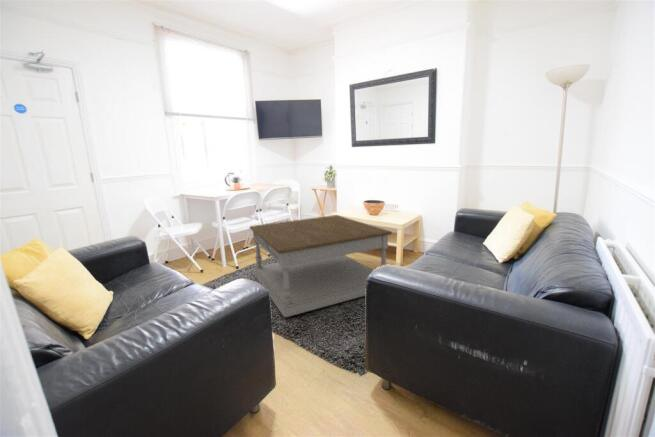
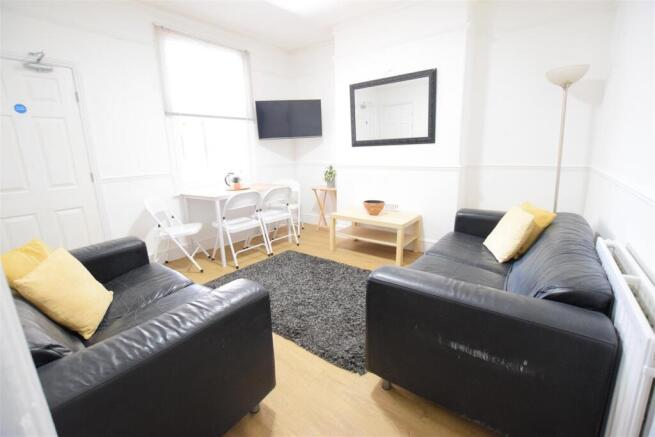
- coffee table (316, 255)
